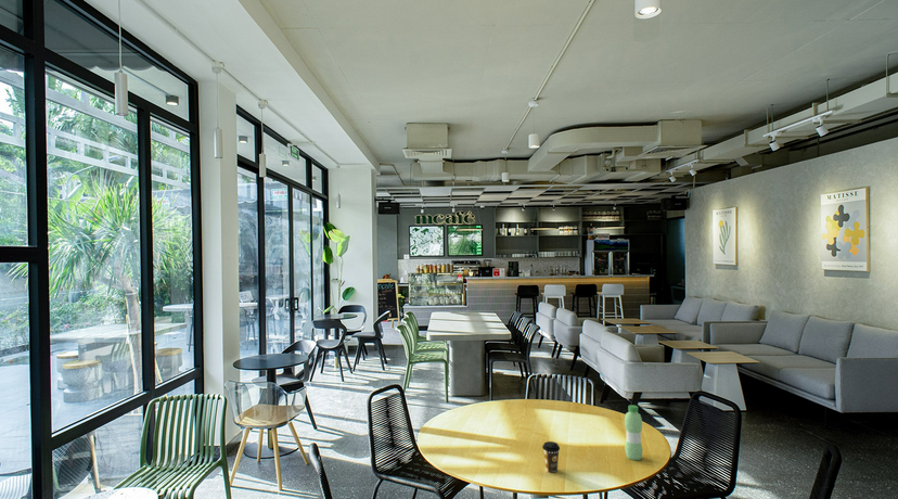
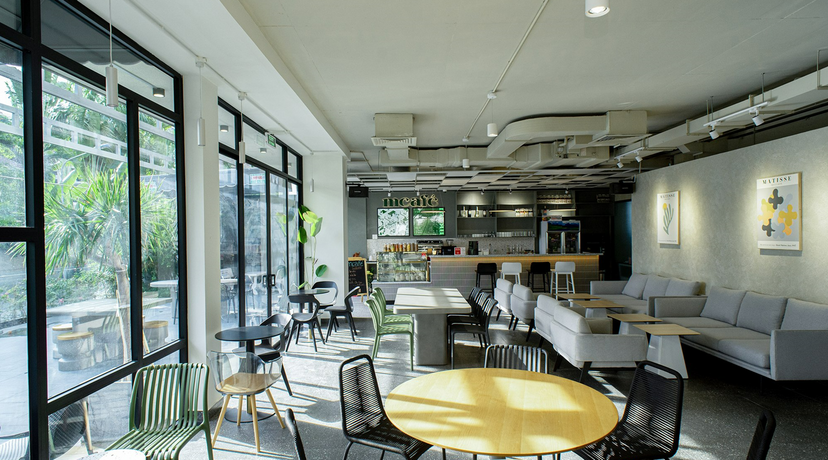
- coffee cup (551, 457)
- water bottle (633, 432)
